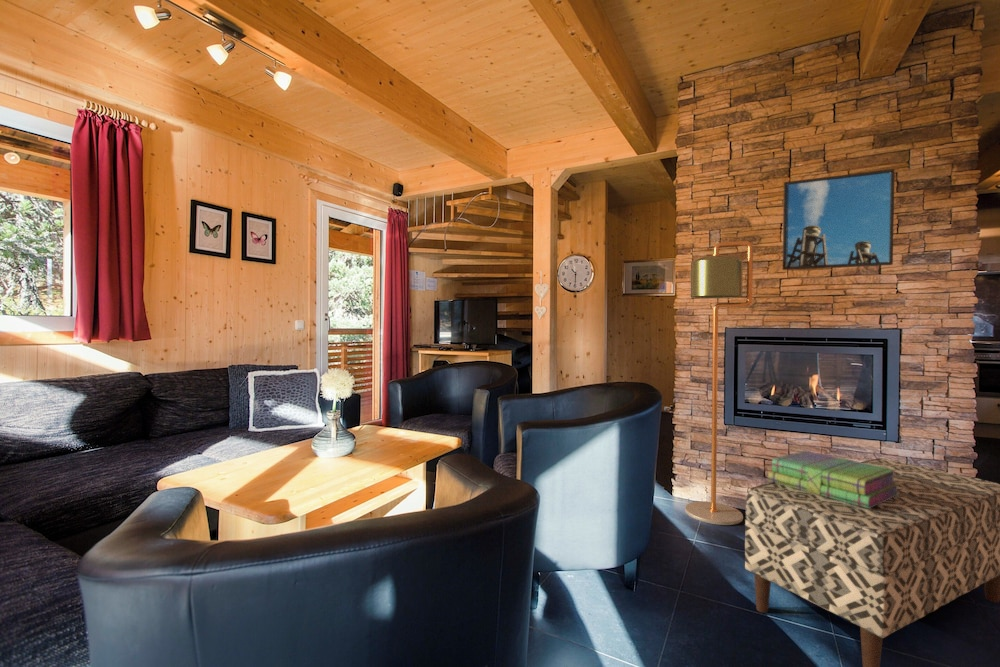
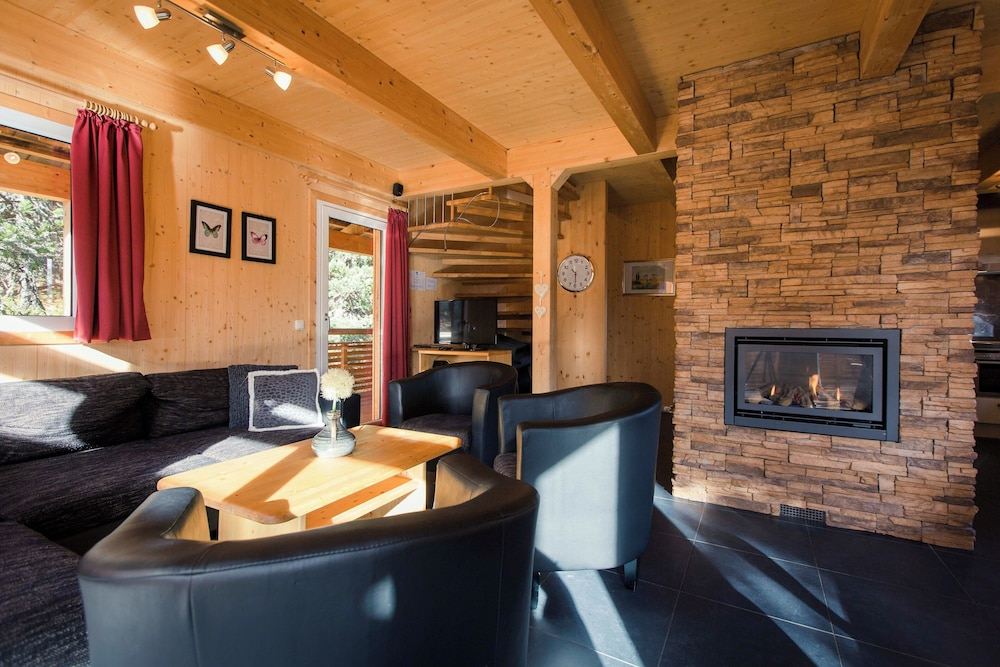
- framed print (835, 221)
- floor lamp (716, 379)
- bench (880, 546)
- stack of books (831, 475)
